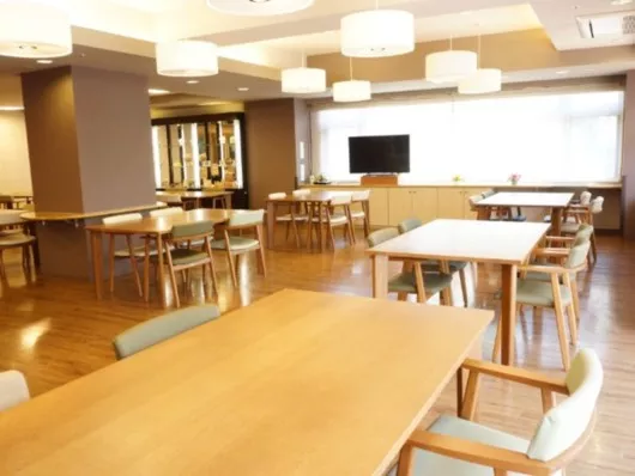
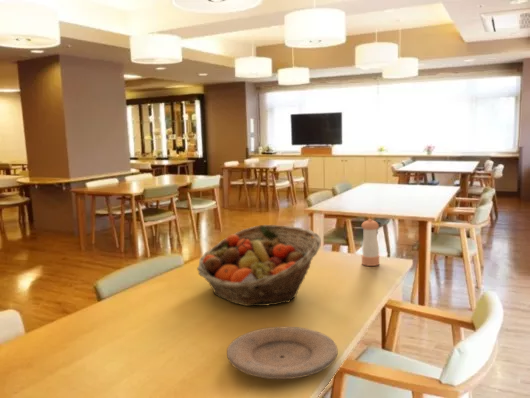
+ pepper shaker (370, 241)
+ fruit basket (258, 262)
+ plate (282, 354)
